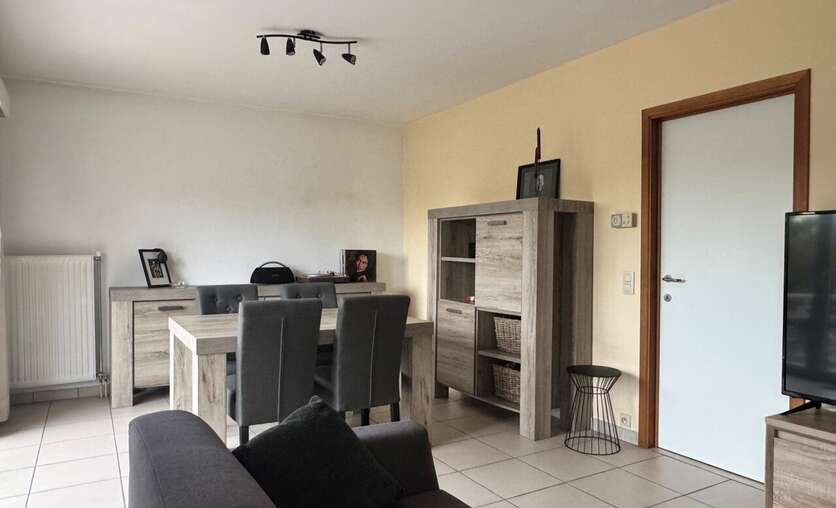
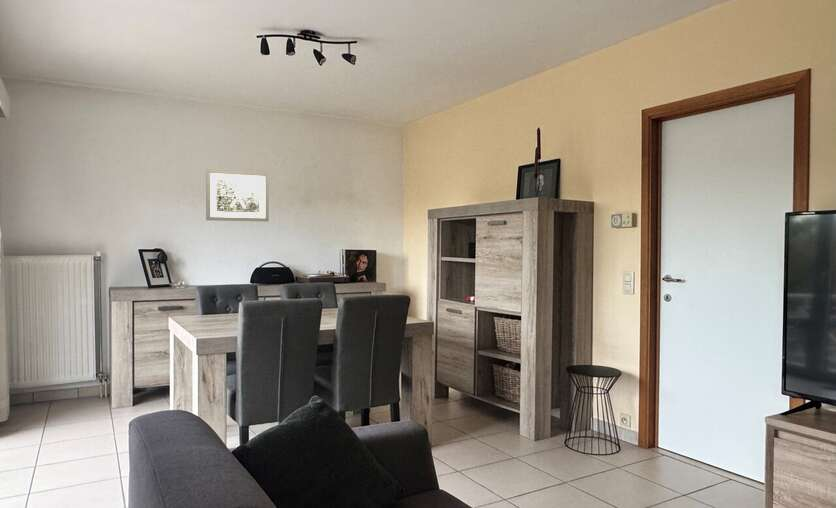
+ wall art (238, 196)
